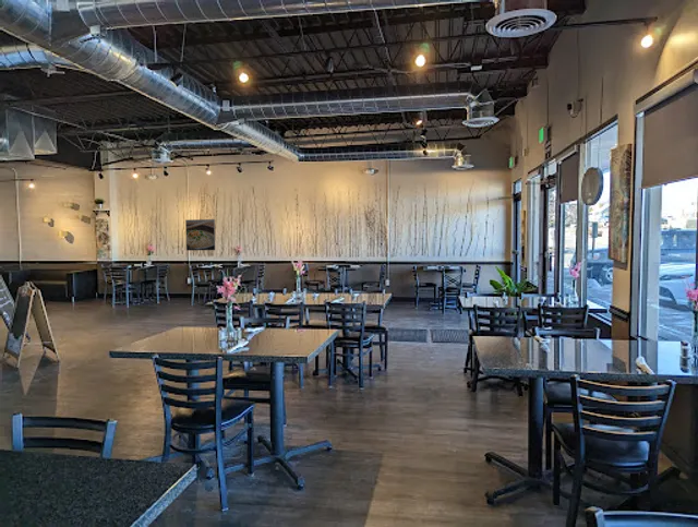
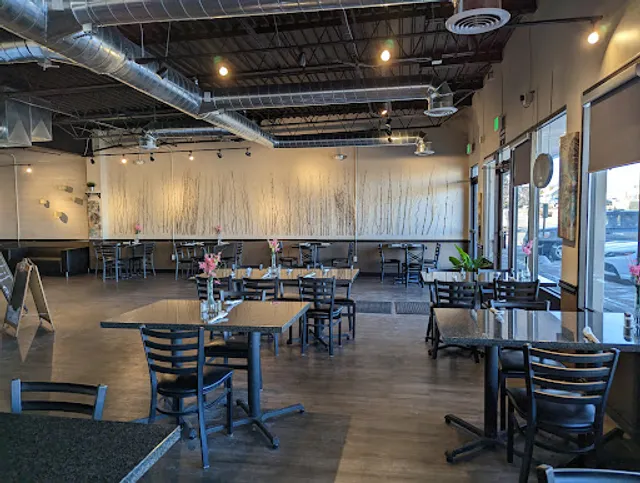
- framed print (200, 235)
